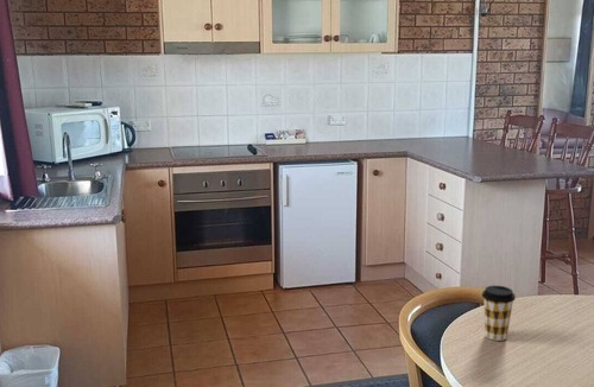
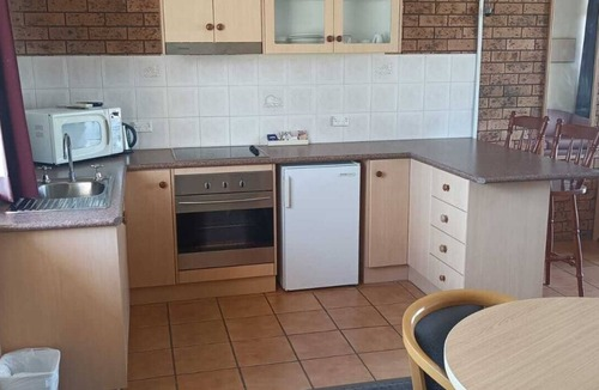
- coffee cup (497, 312)
